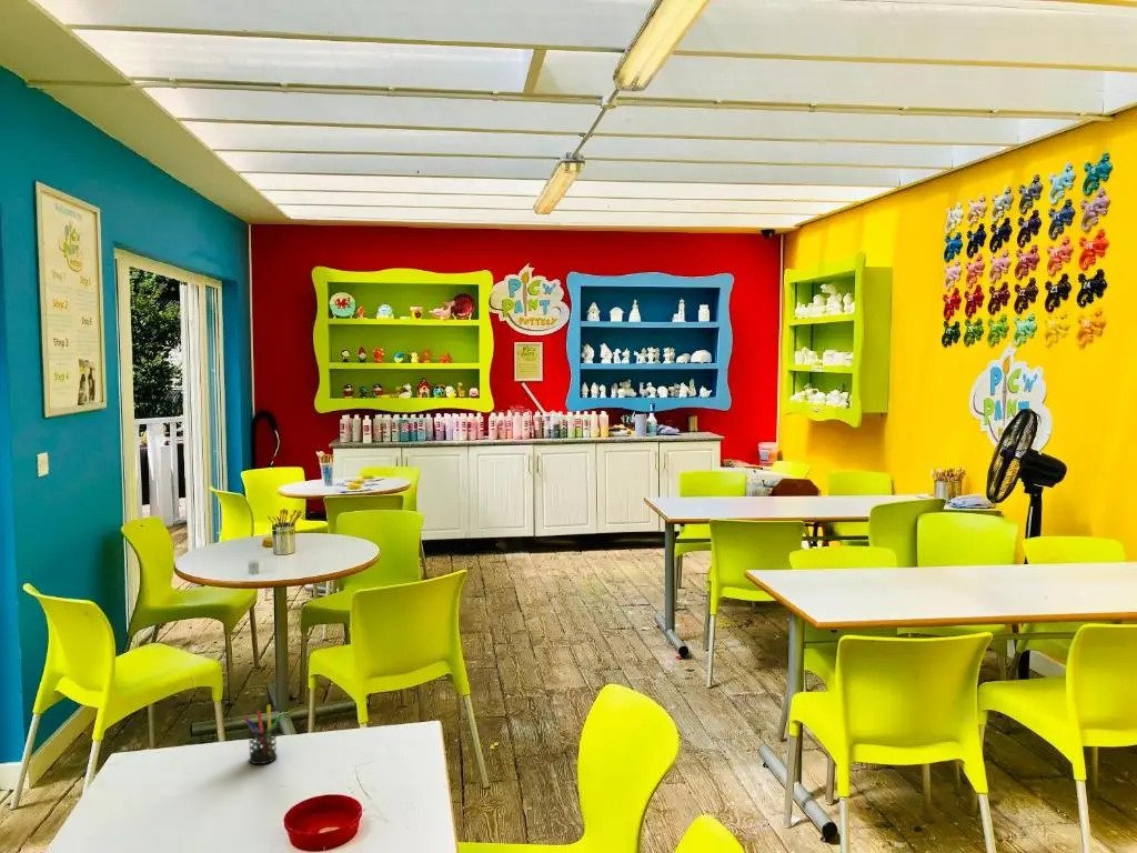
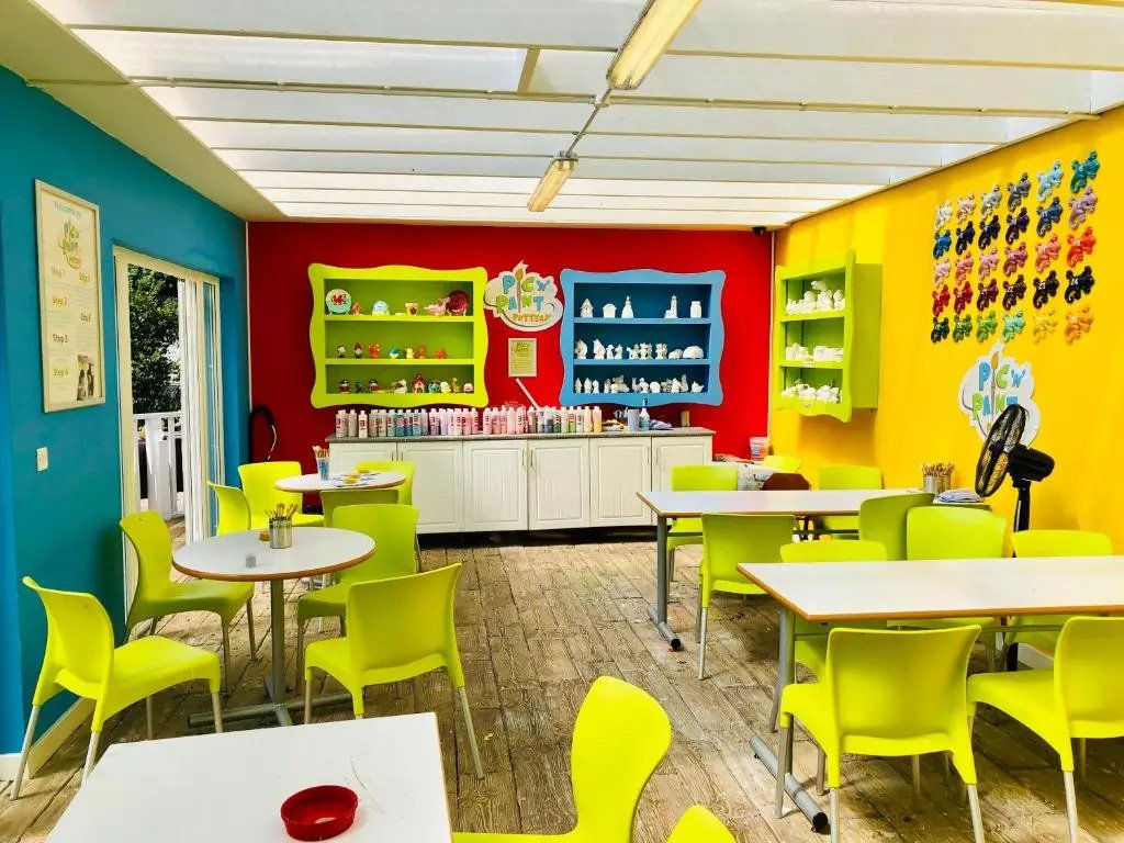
- pen holder (265, 732)
